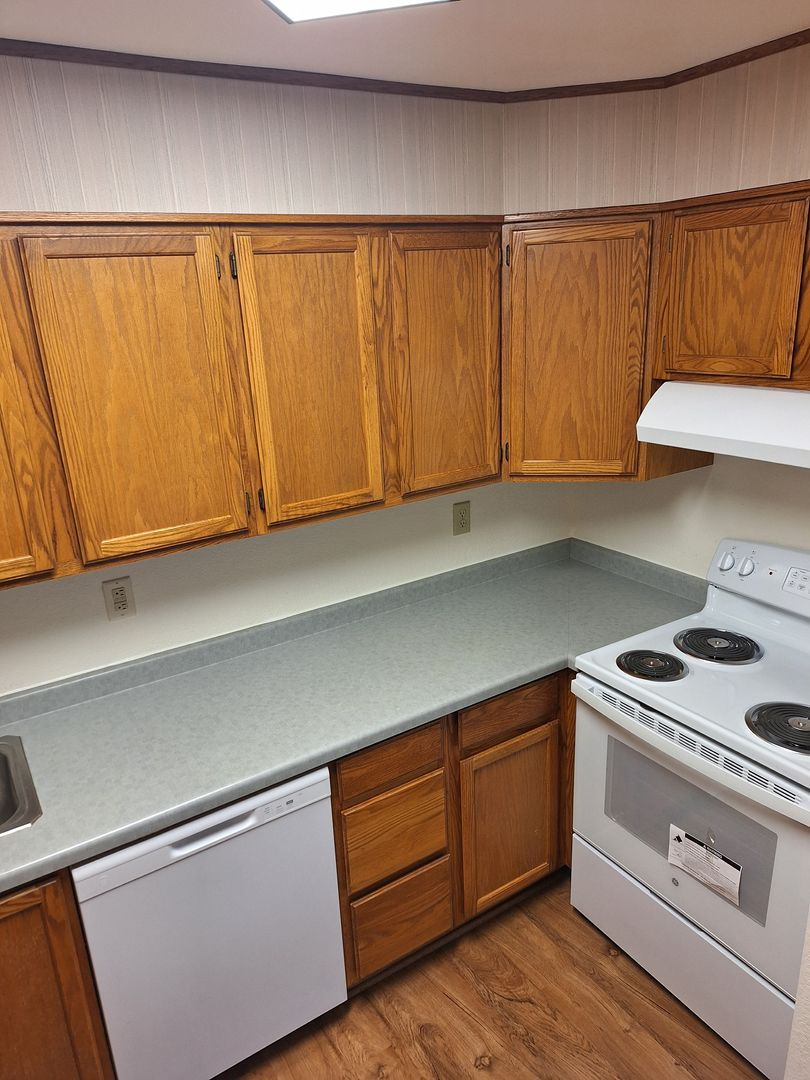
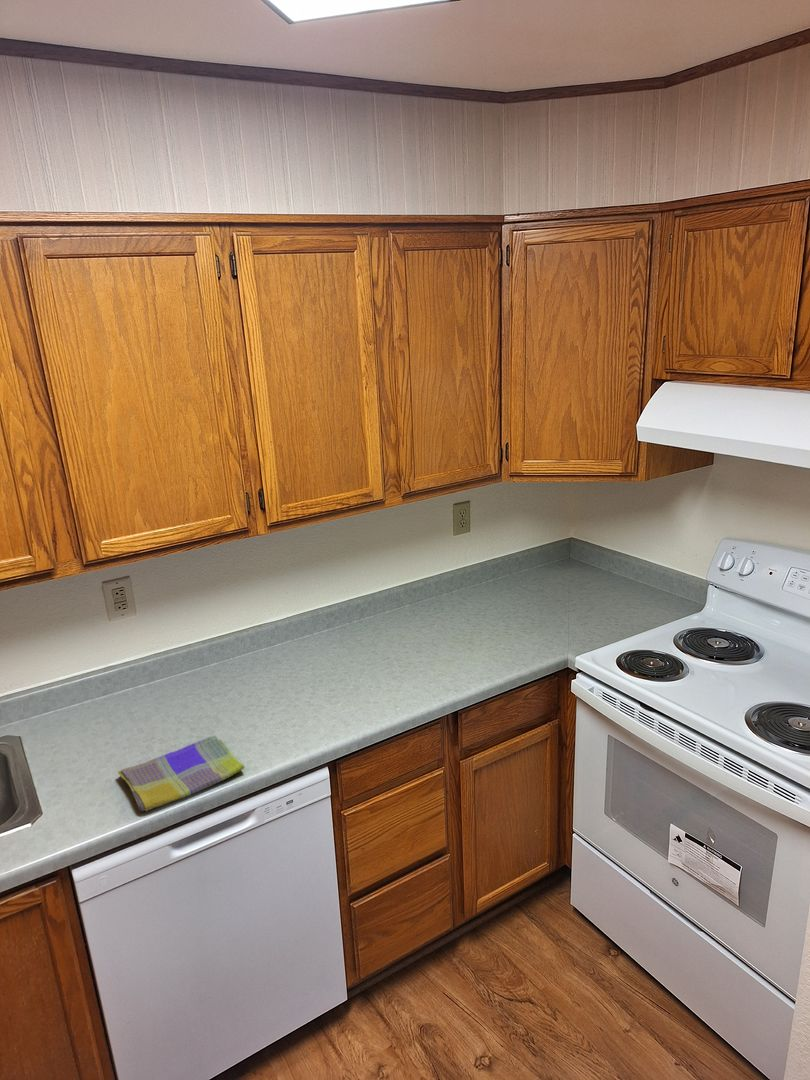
+ dish towel (181, 770)
